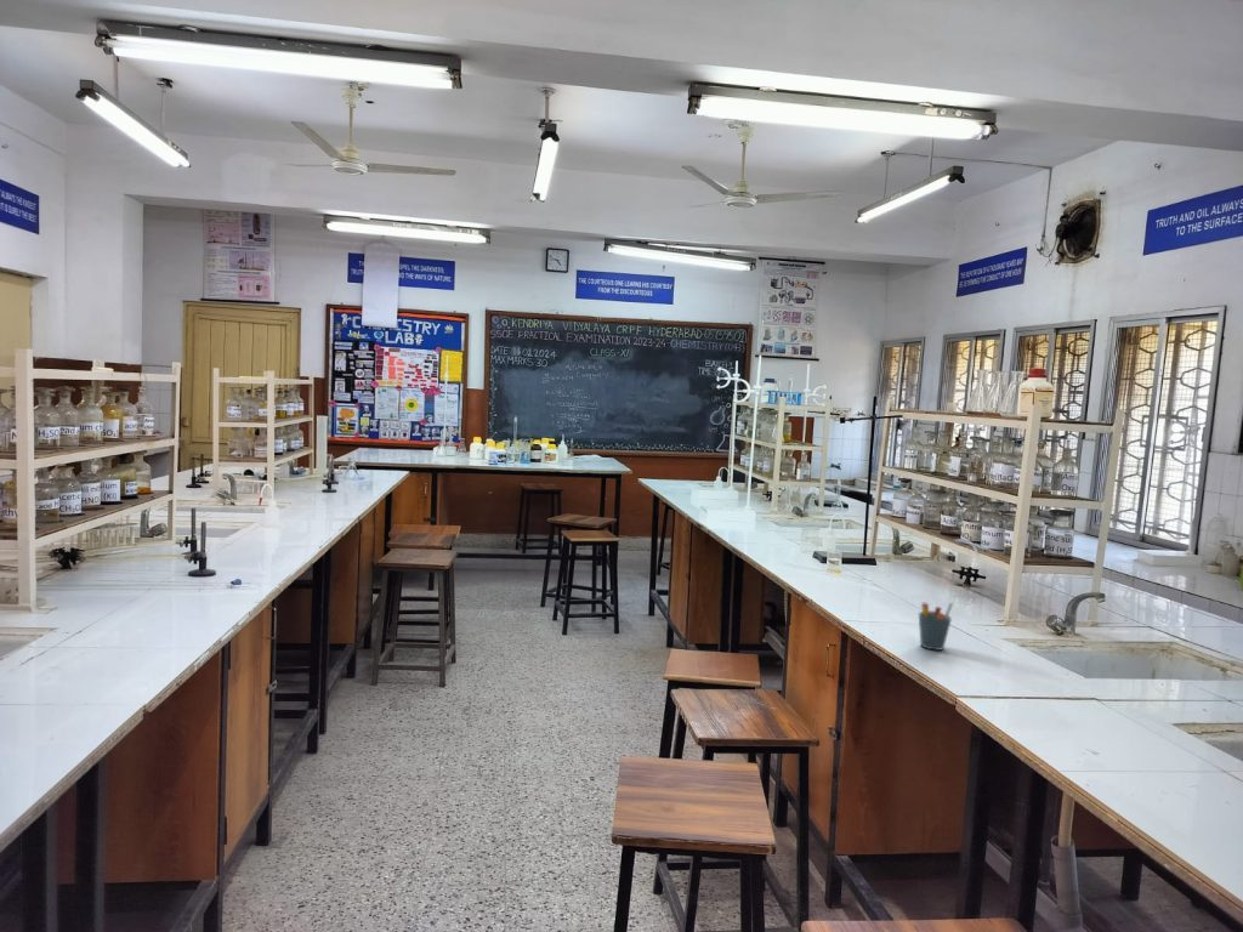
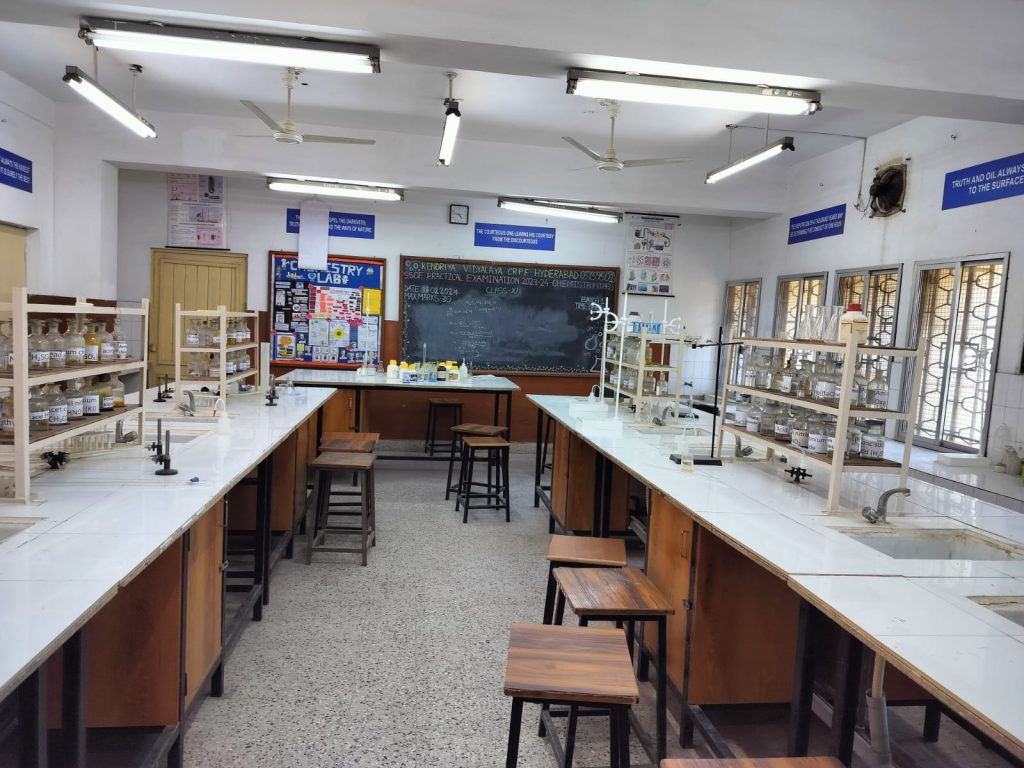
- pen holder (933, 623)
